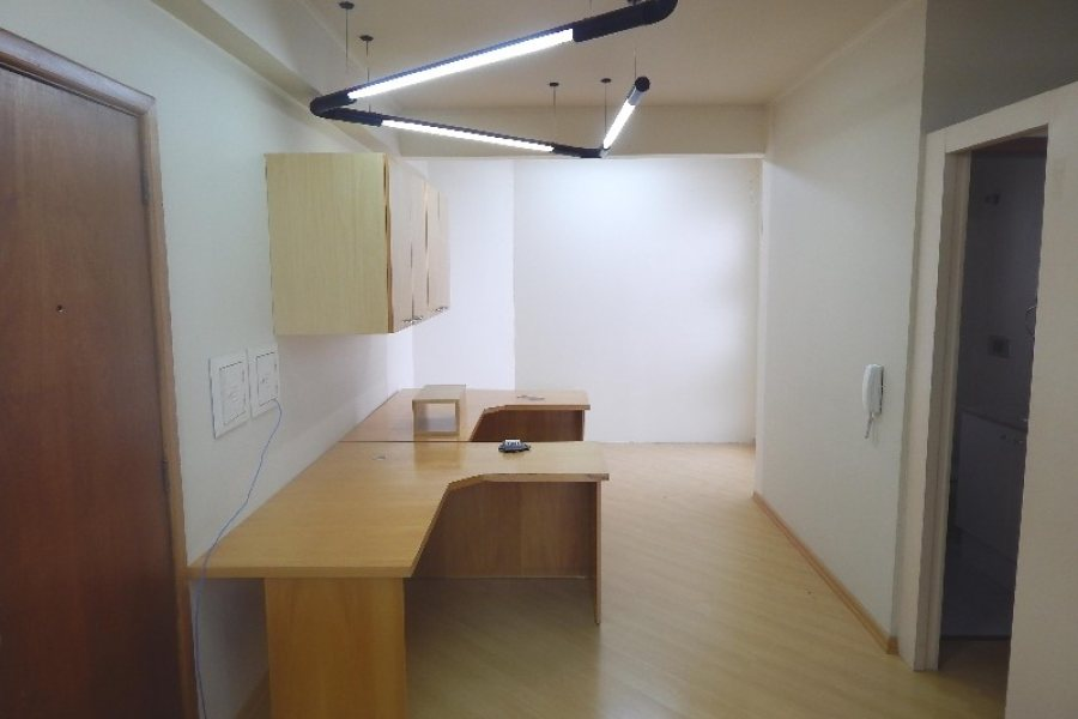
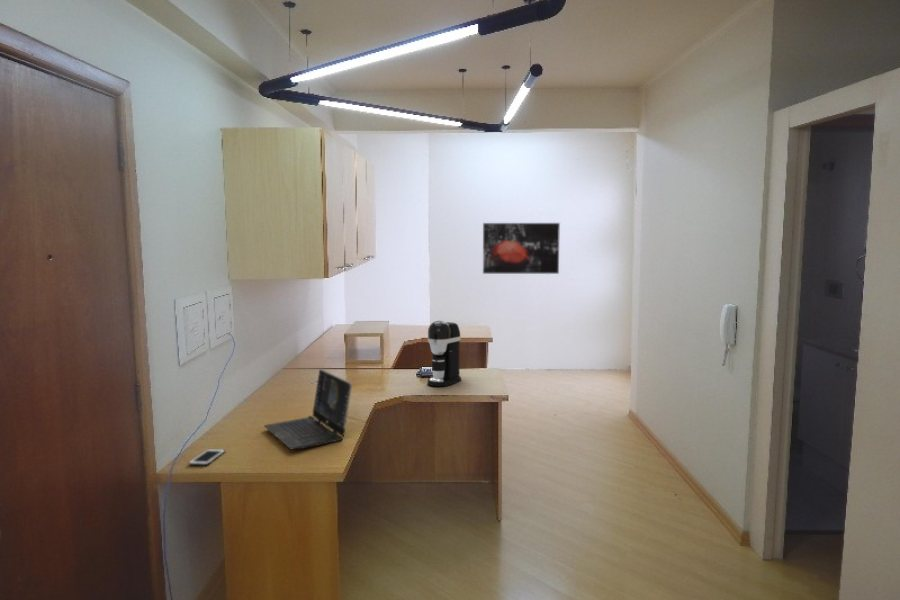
+ cell phone (207, 457)
+ coffee maker (444, 351)
+ laptop computer (313, 406)
+ wall art (520, 248)
